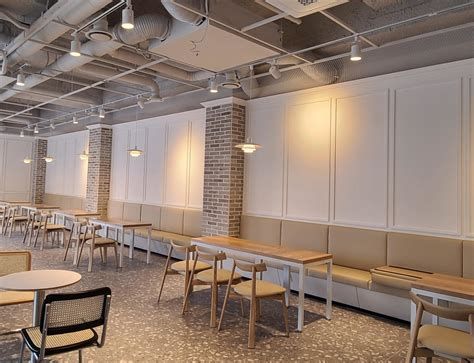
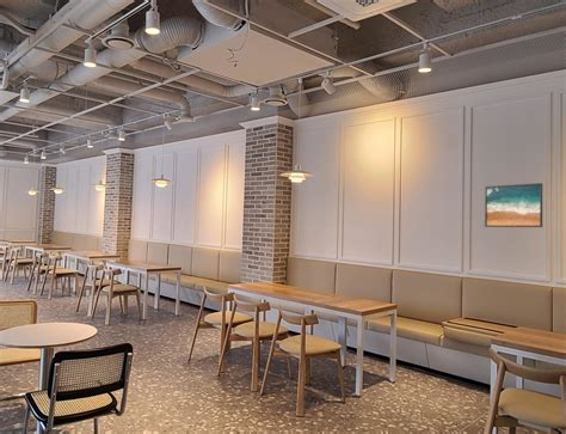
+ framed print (512, 206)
